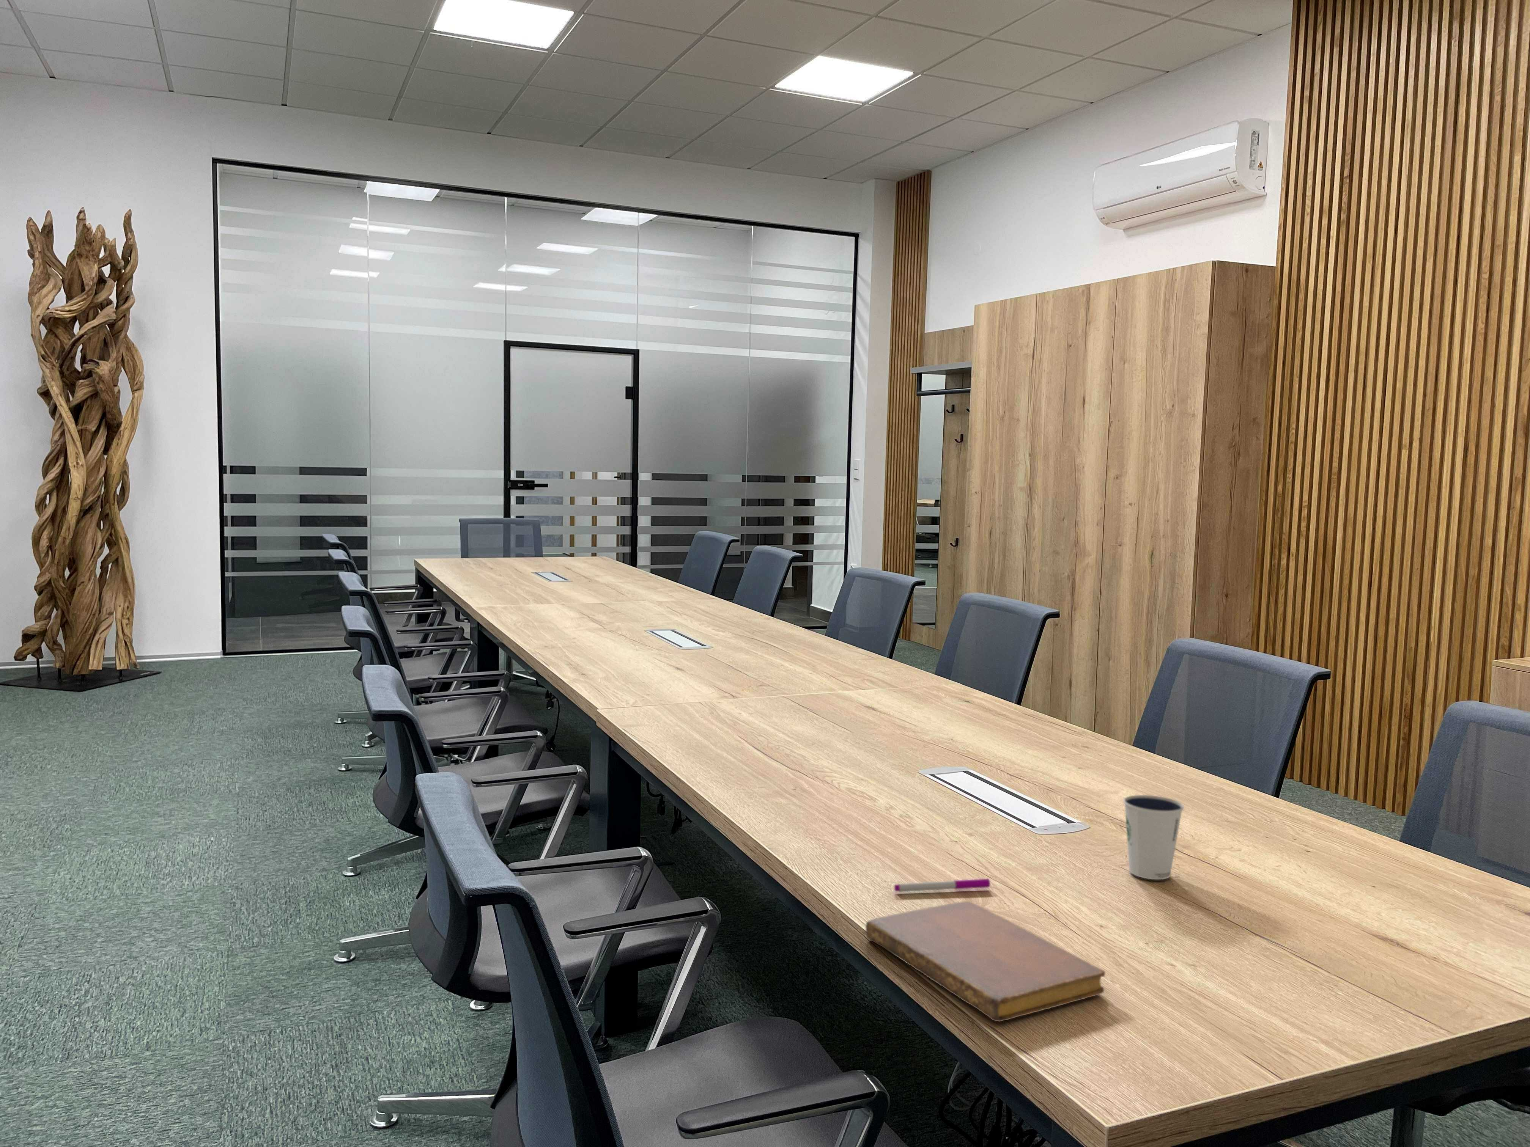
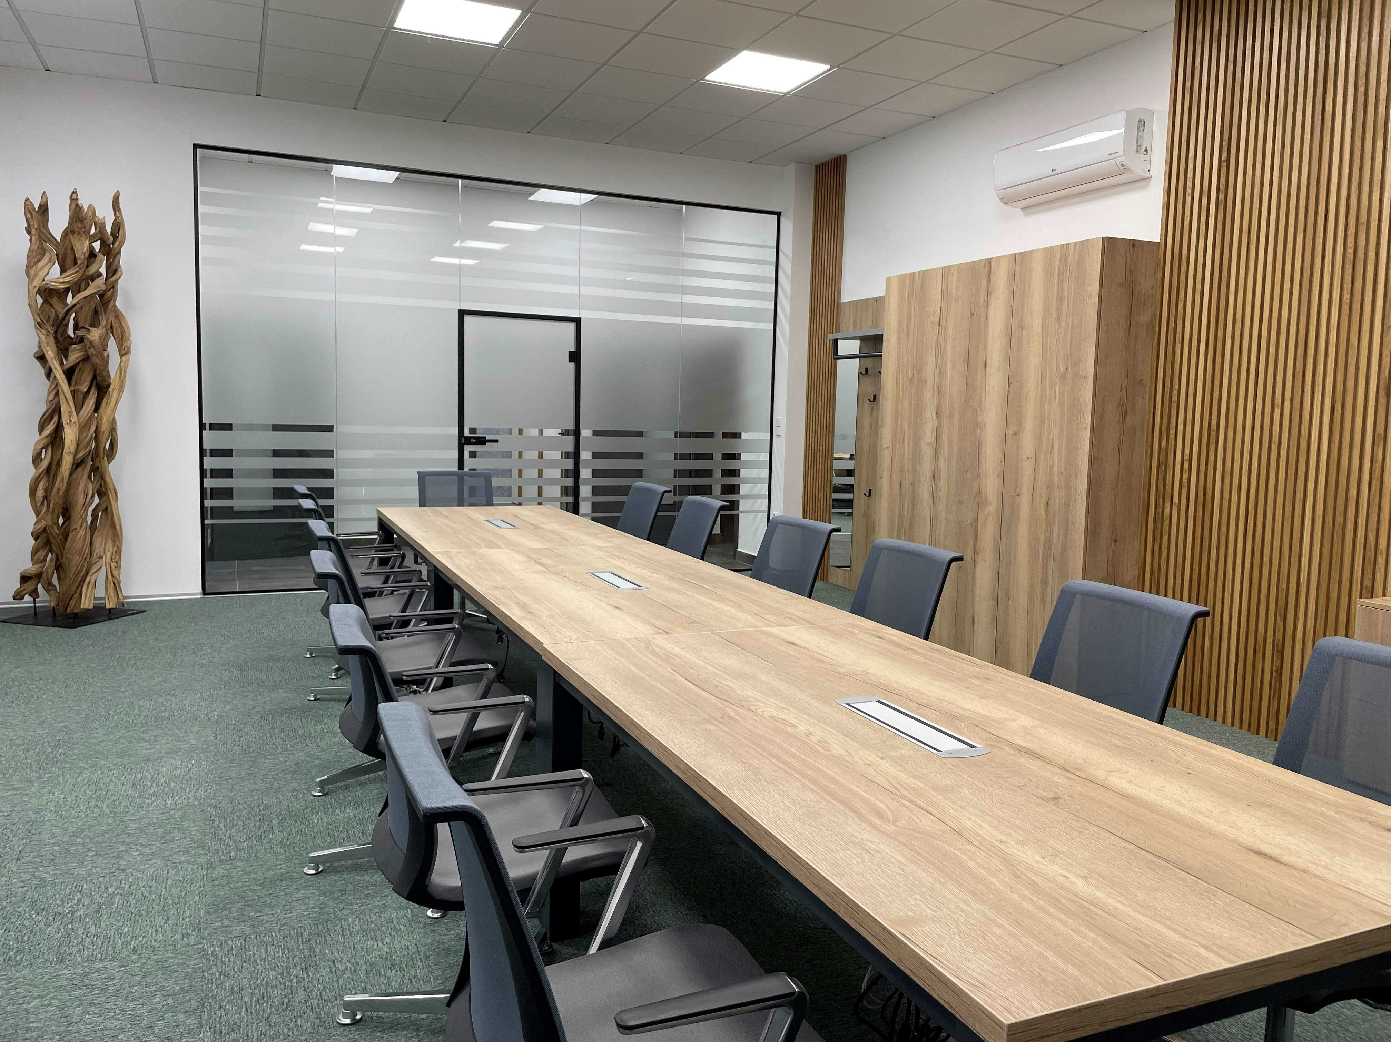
- pen (942, 886)
- notebook (979, 954)
- dixie cup (1152, 839)
